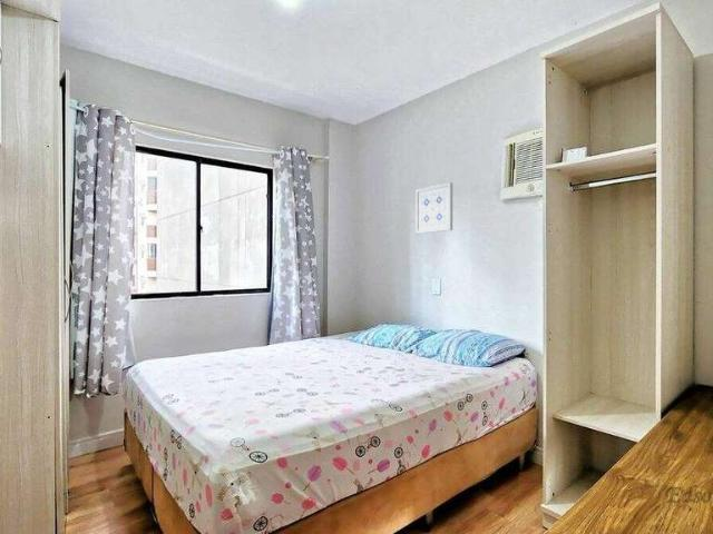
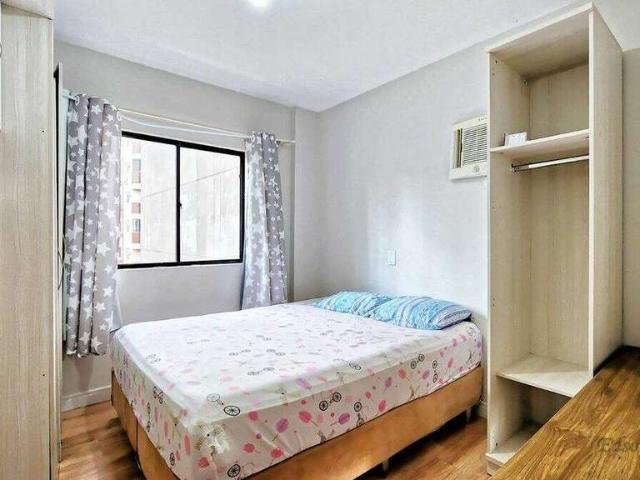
- wall art (432, 209)
